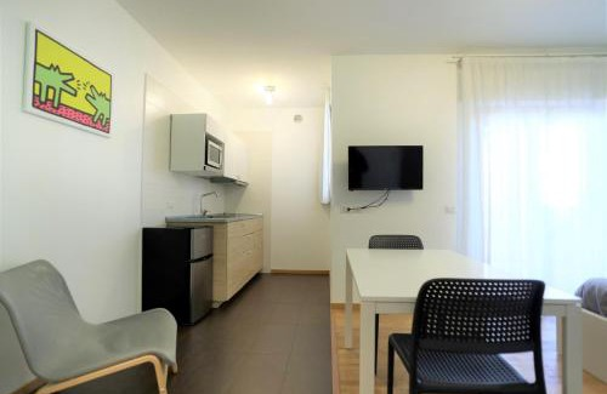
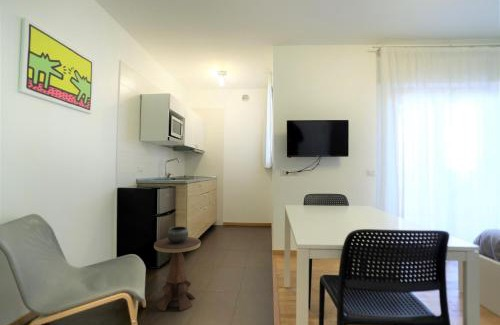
+ side table (177, 264)
